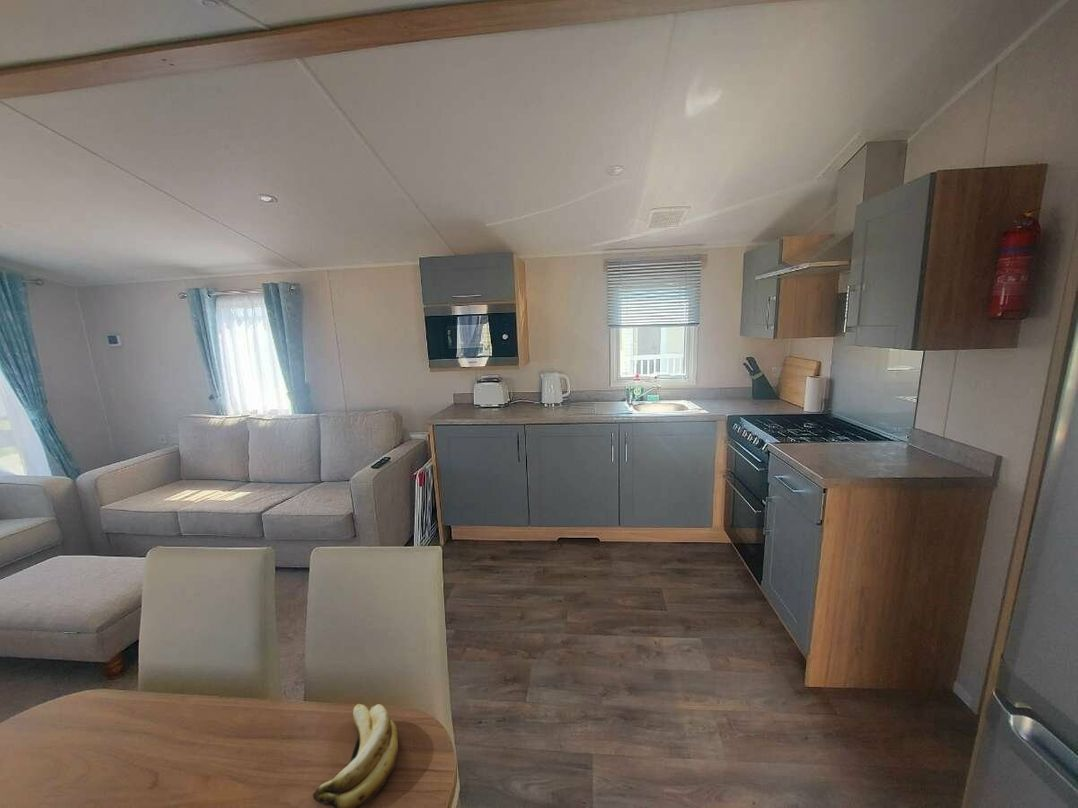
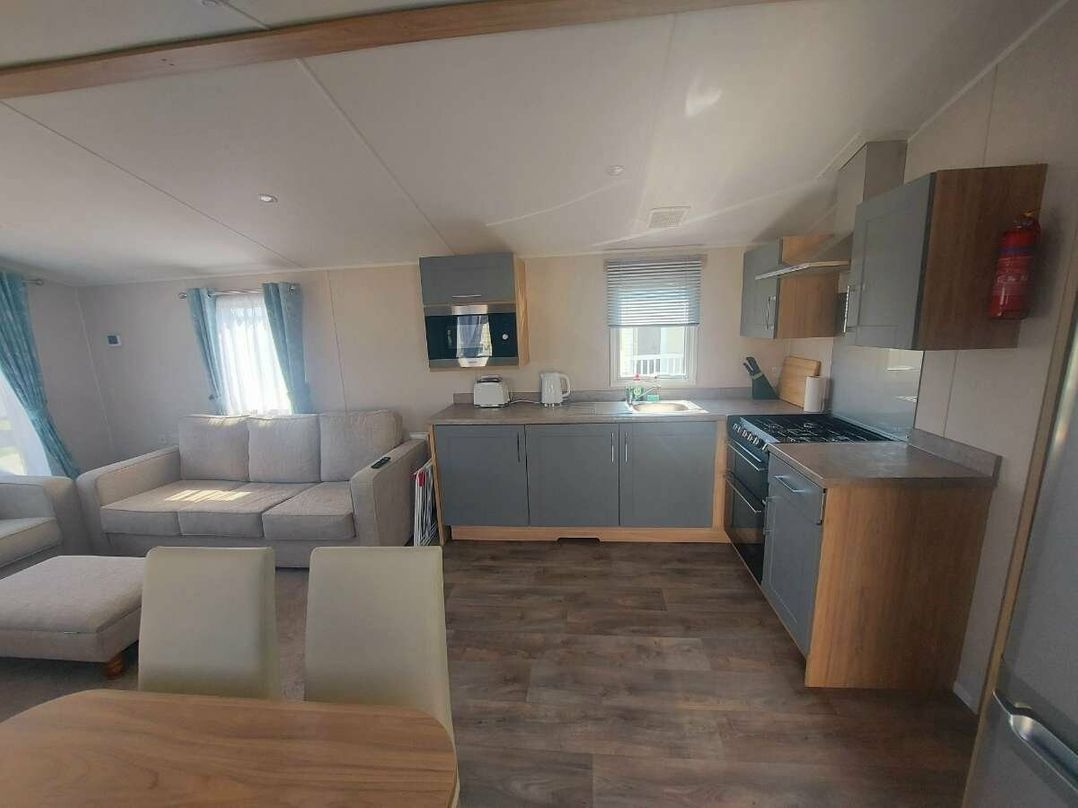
- banana (355, 745)
